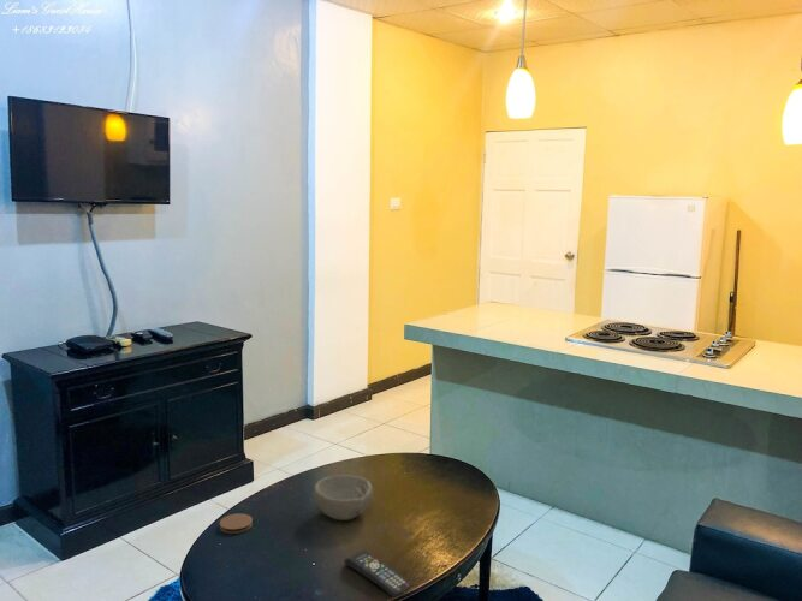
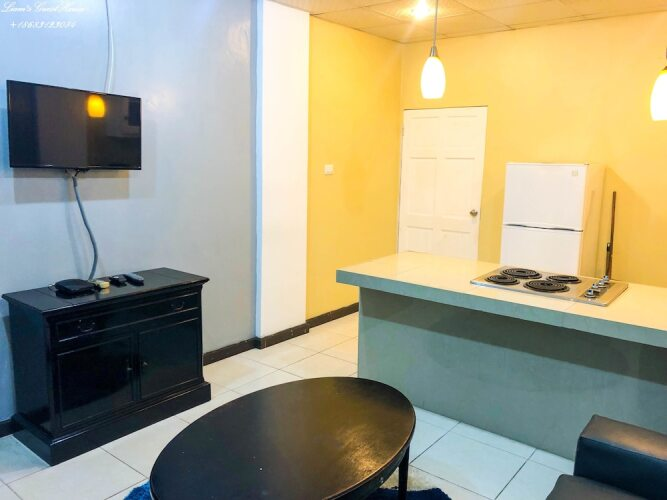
- remote control (376, 572)
- coaster (236, 523)
- bowl (343, 499)
